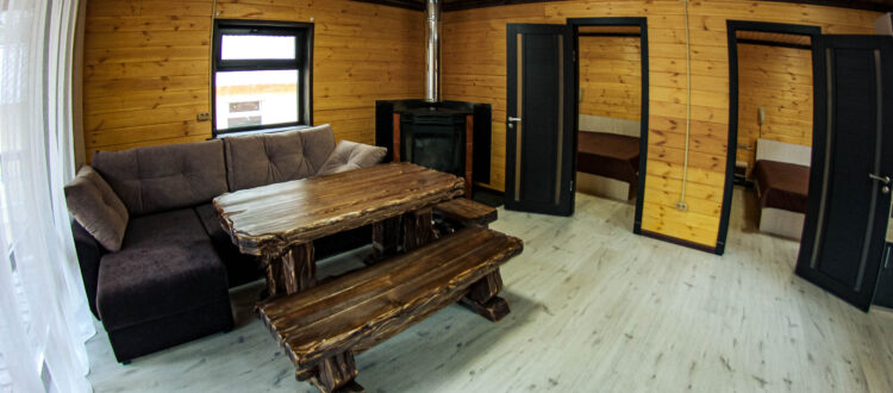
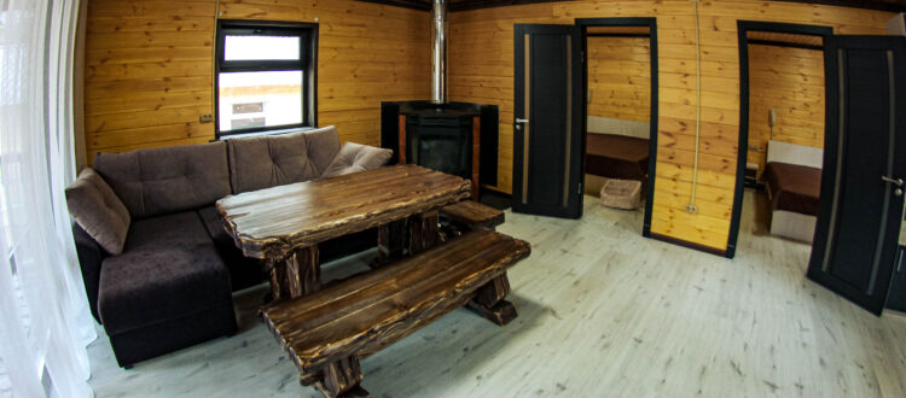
+ basket (618, 193)
